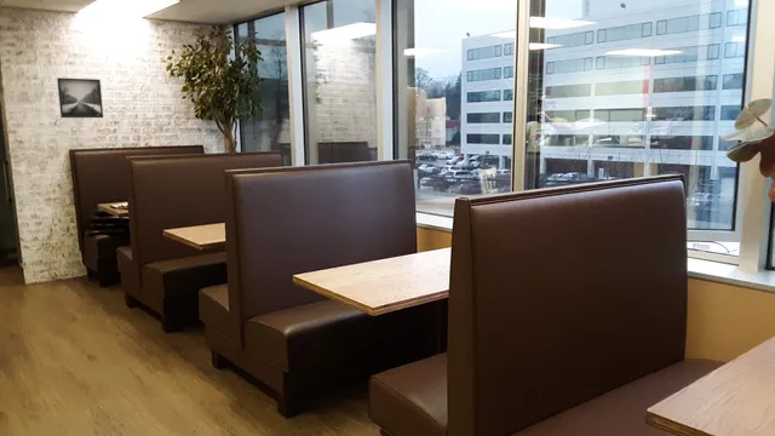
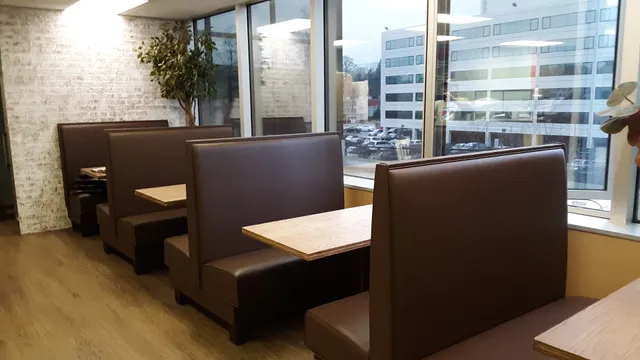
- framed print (80, 98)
